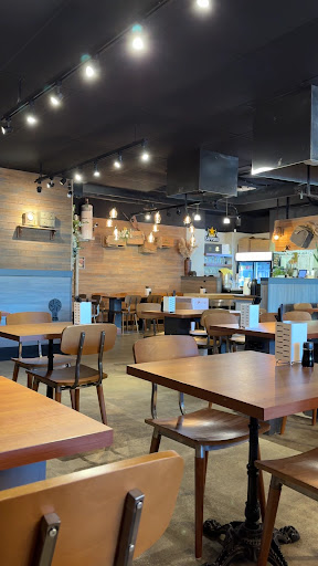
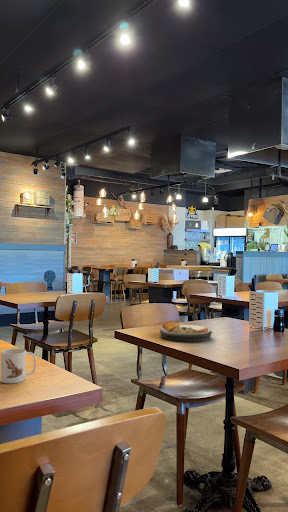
+ mug (18, 364)
+ plate (185, 330)
